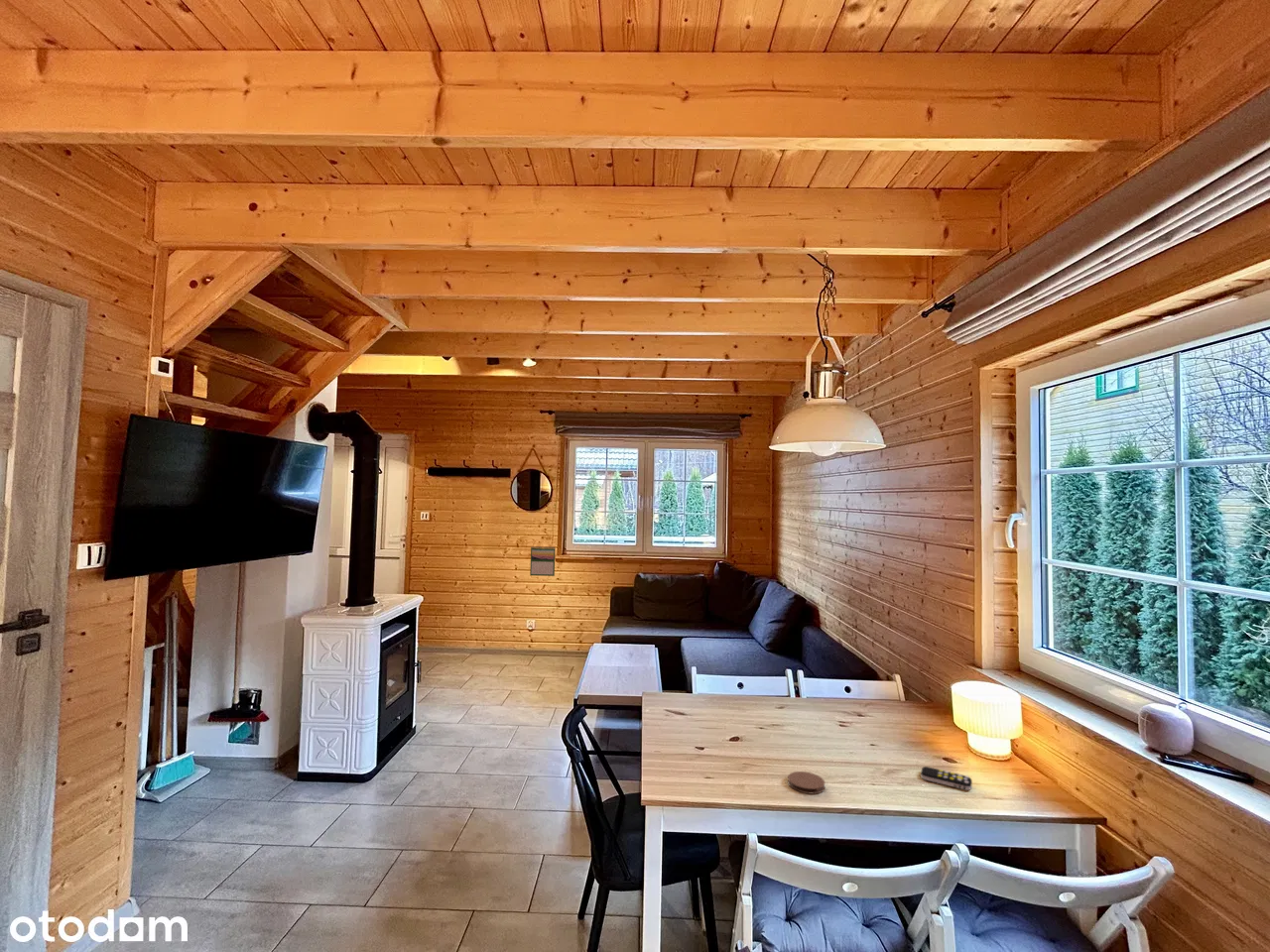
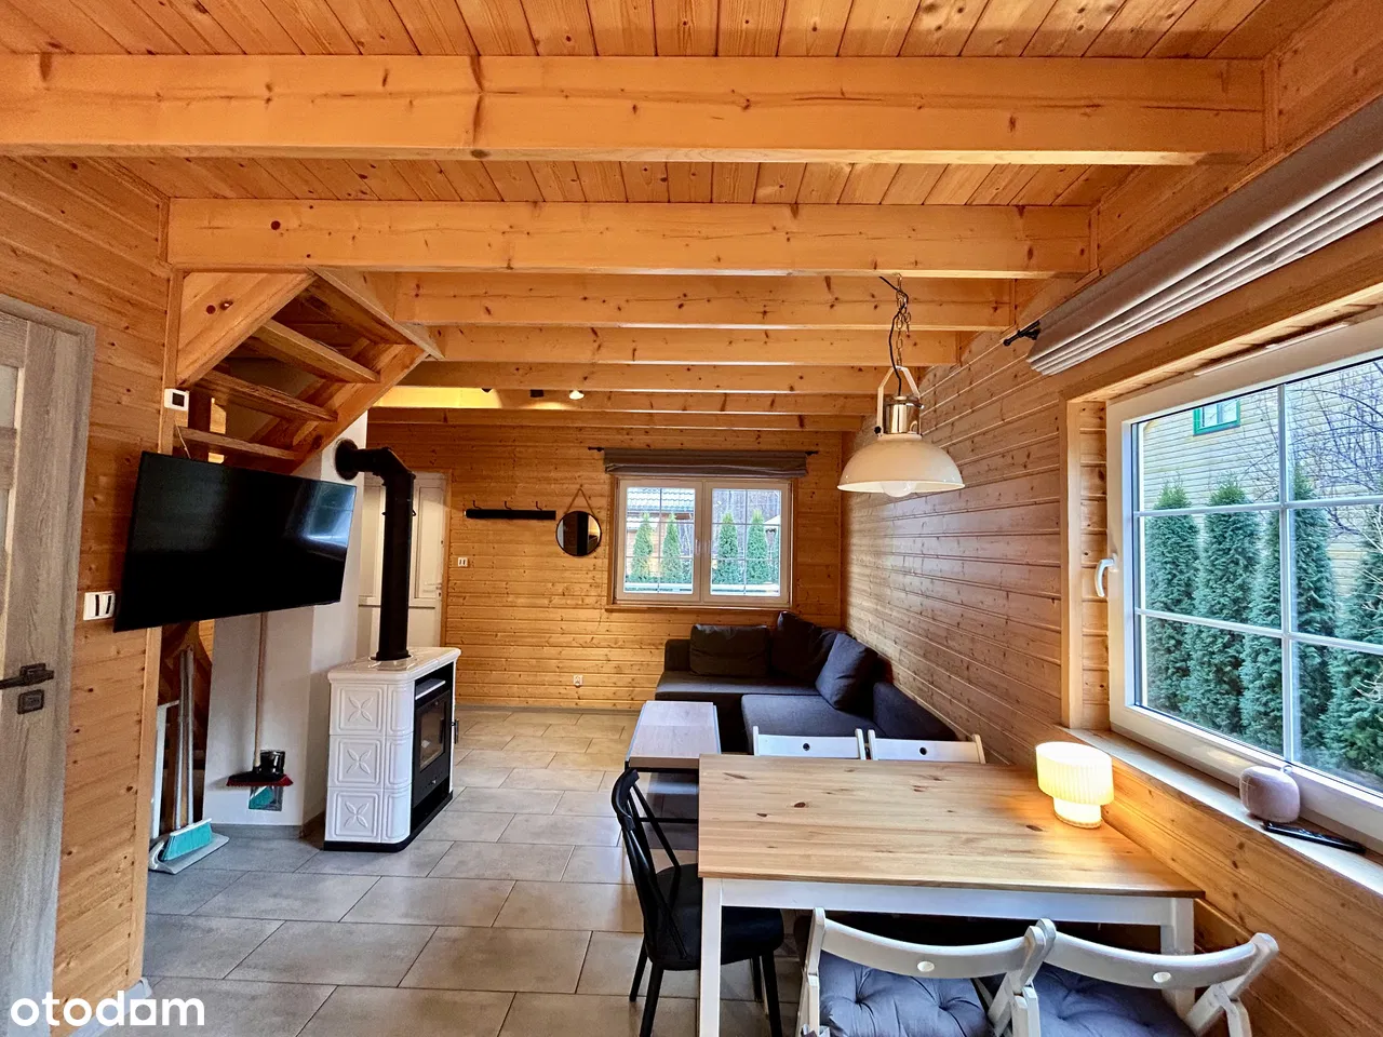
- remote control (946, 777)
- calendar (542, 560)
- coaster (806, 781)
